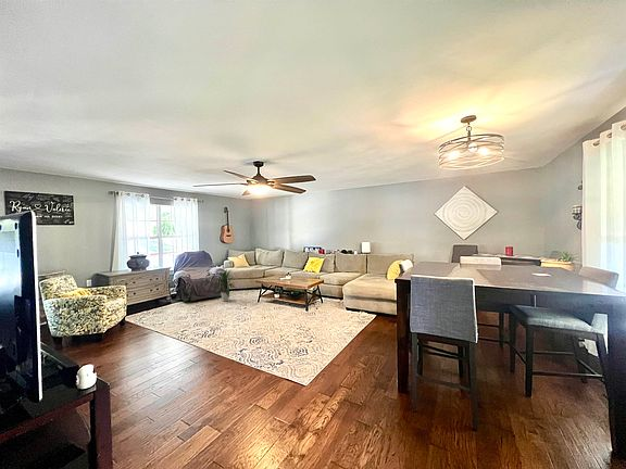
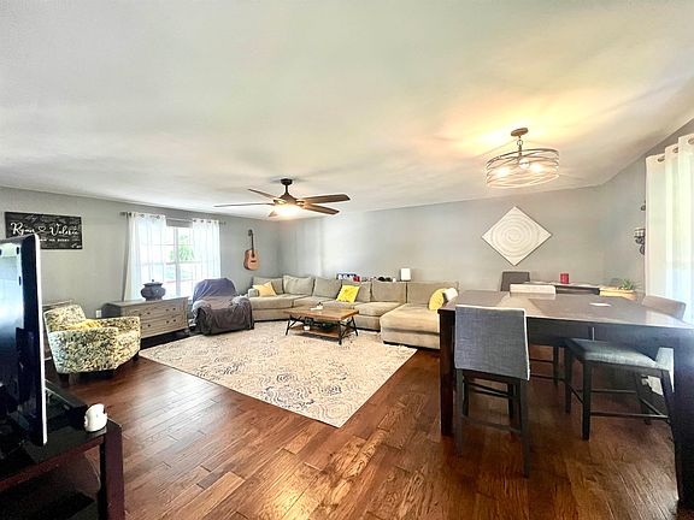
- indoor plant (224, 284)
